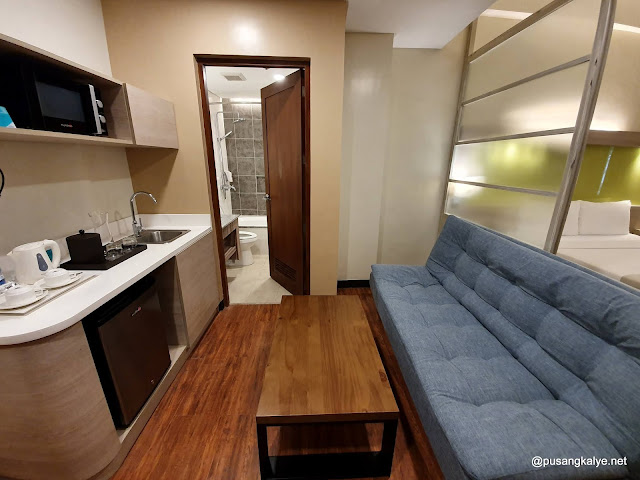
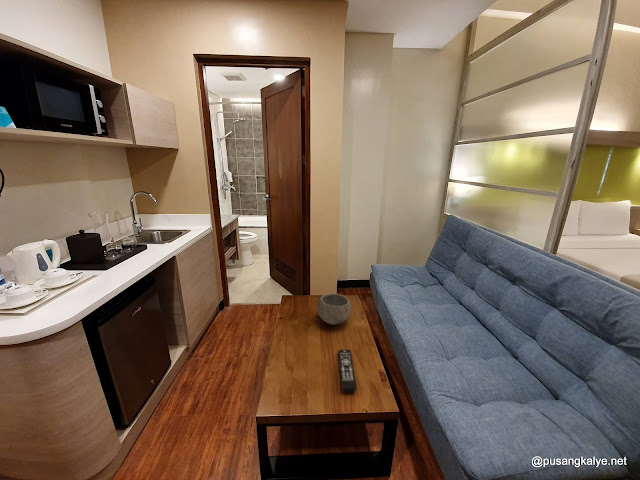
+ remote control (346, 368)
+ bowl (333, 310)
